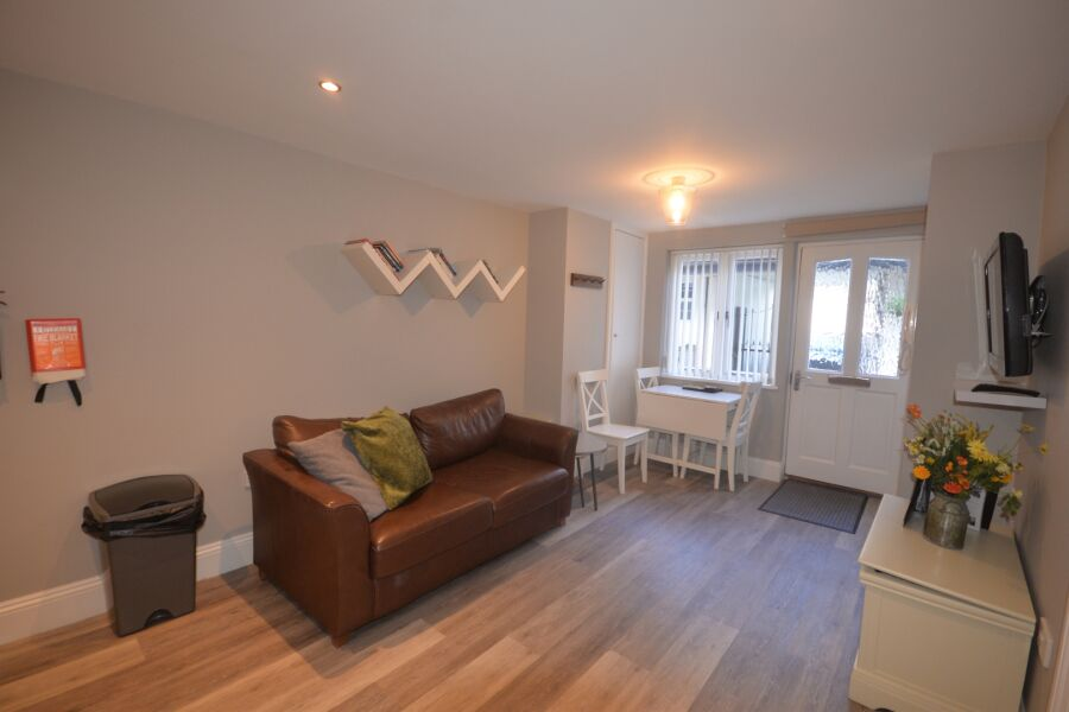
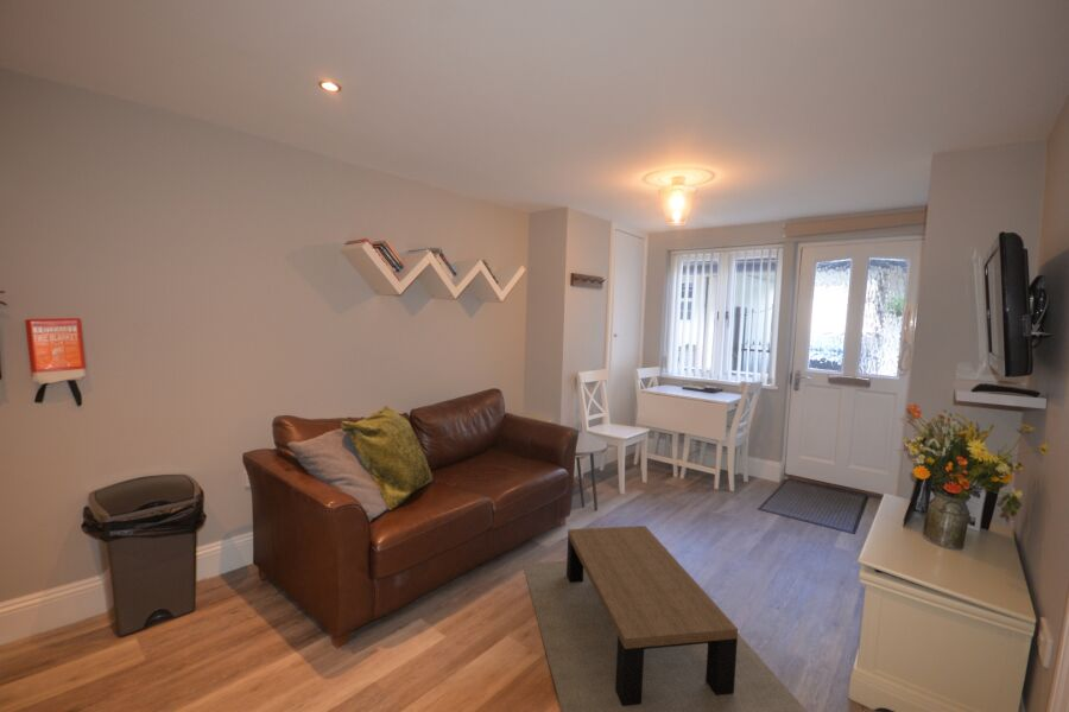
+ coffee table (635, 597)
